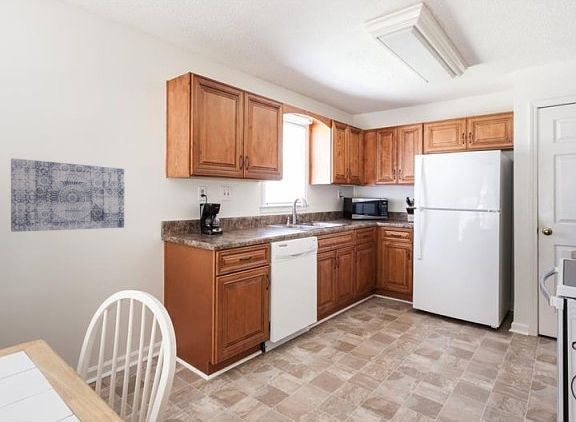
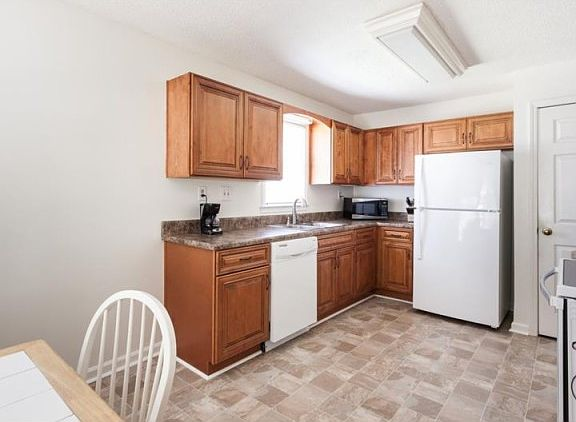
- wall art (73, 196)
